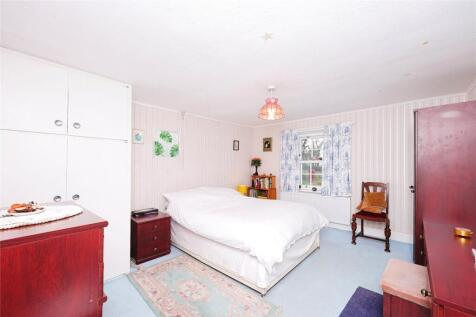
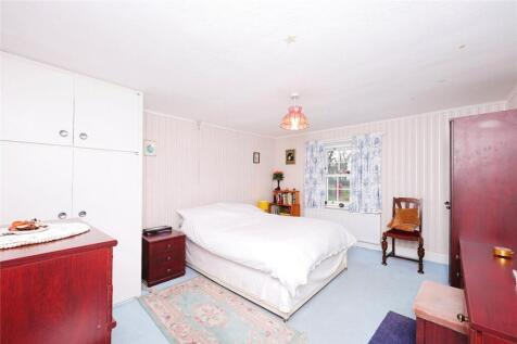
- wall art (166, 144)
